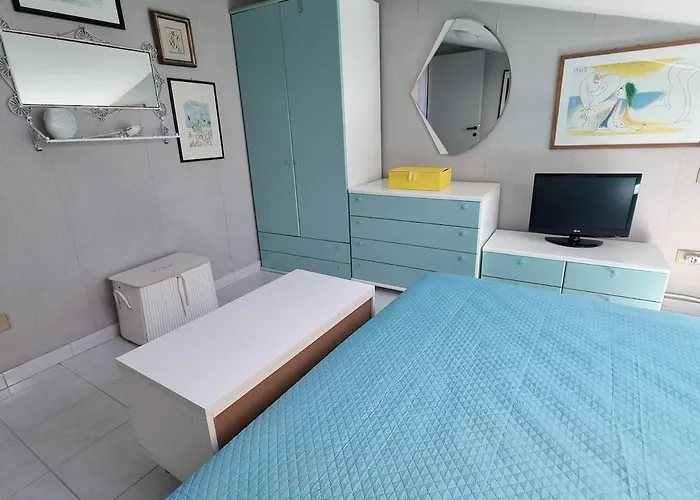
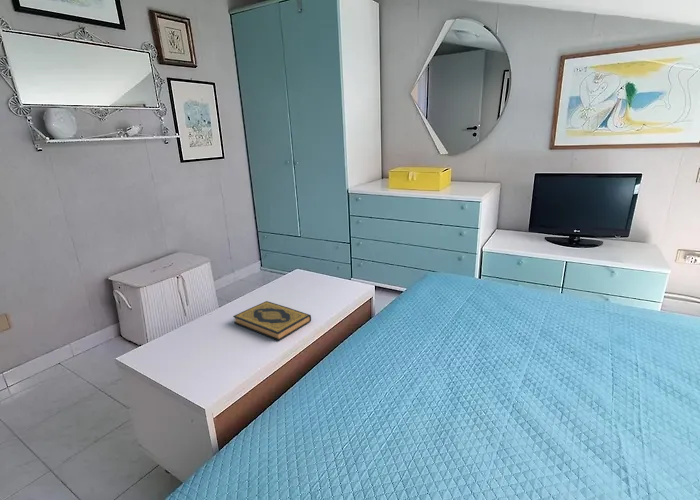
+ hardback book (272, 318)
